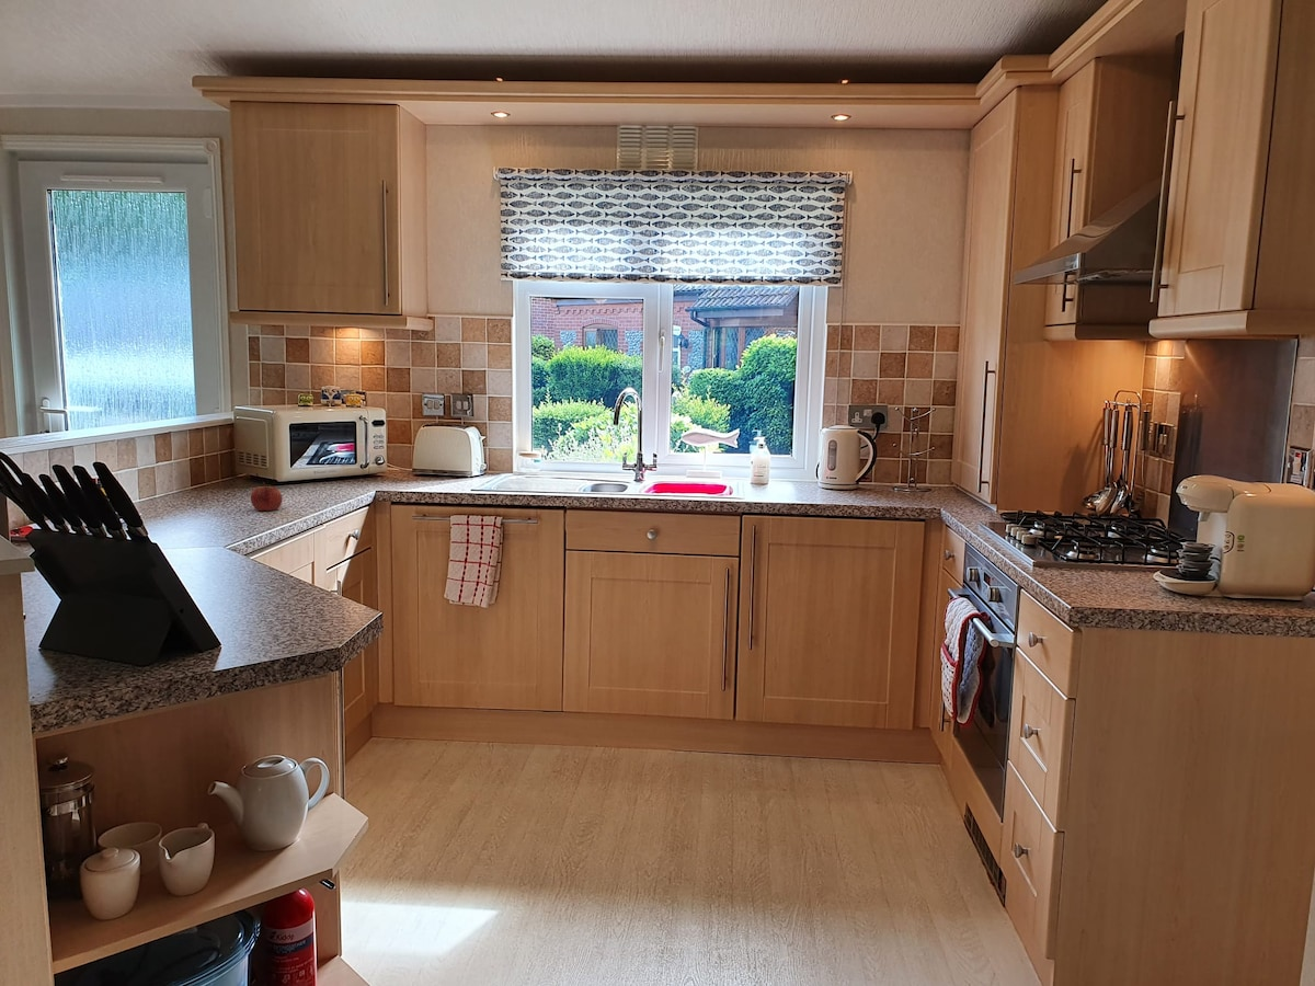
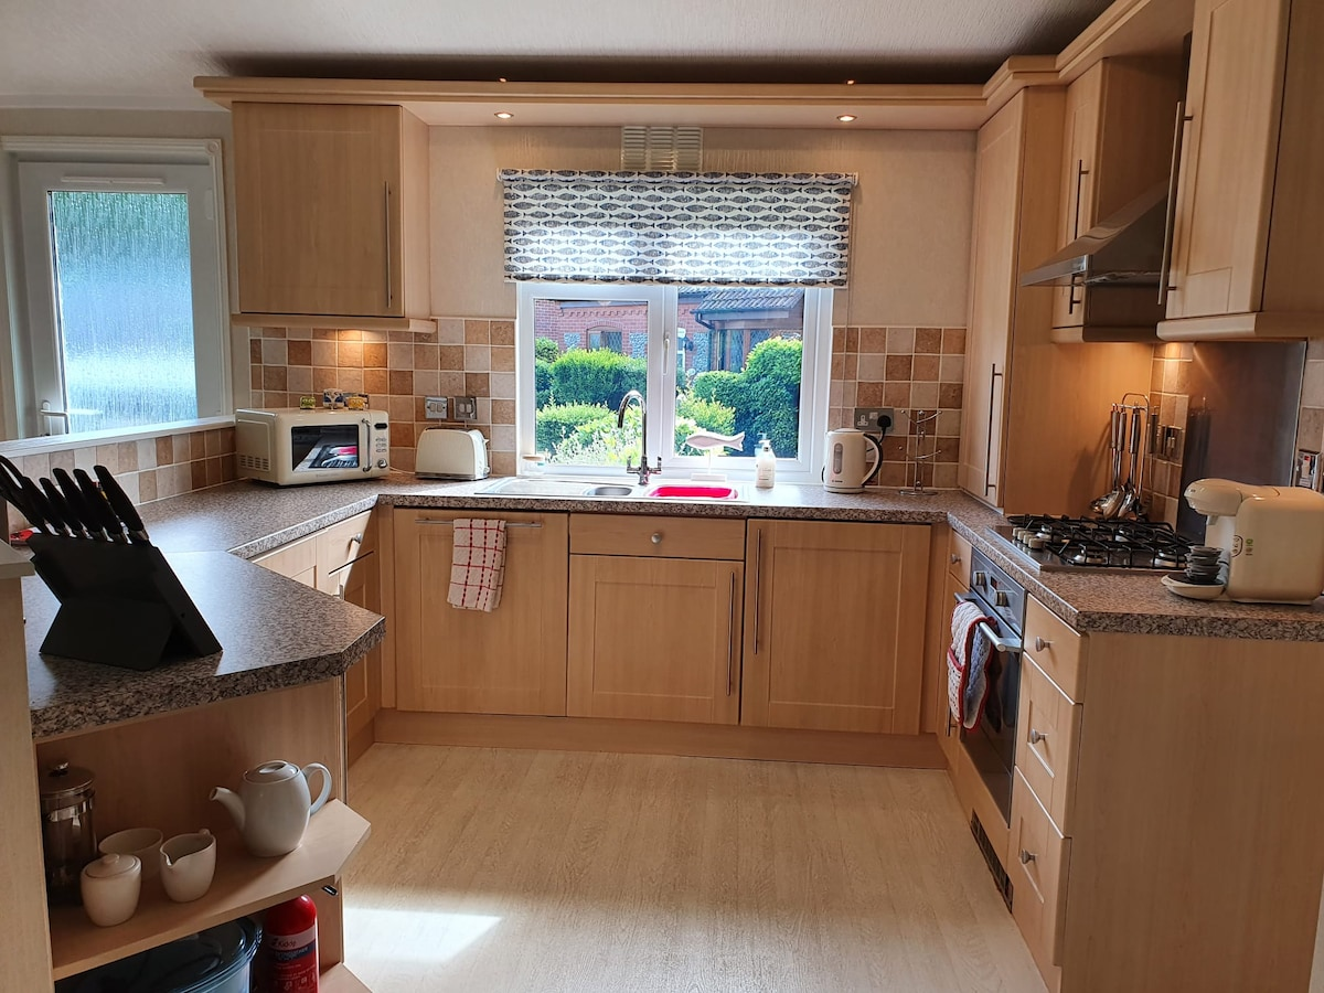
- apple (266, 495)
